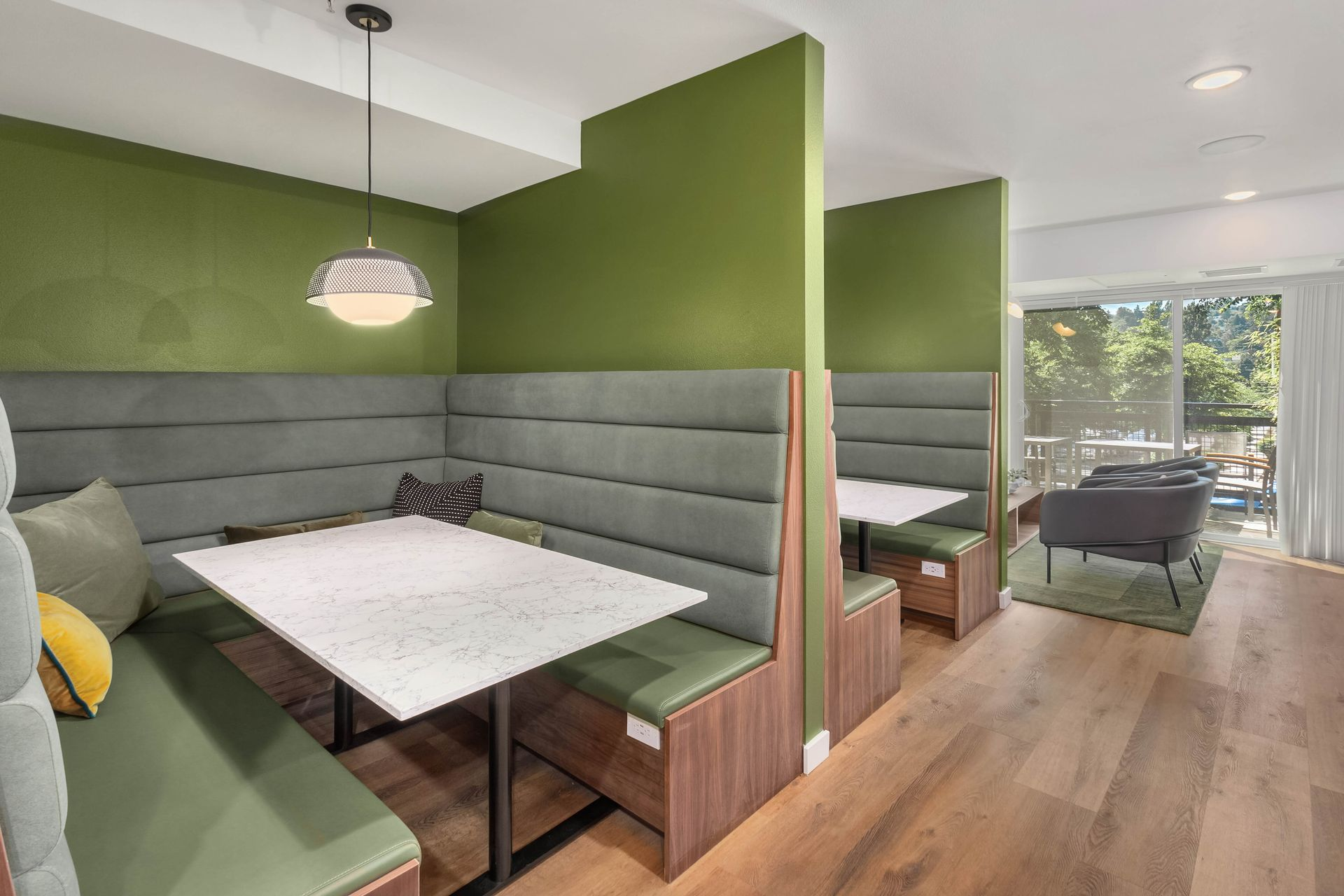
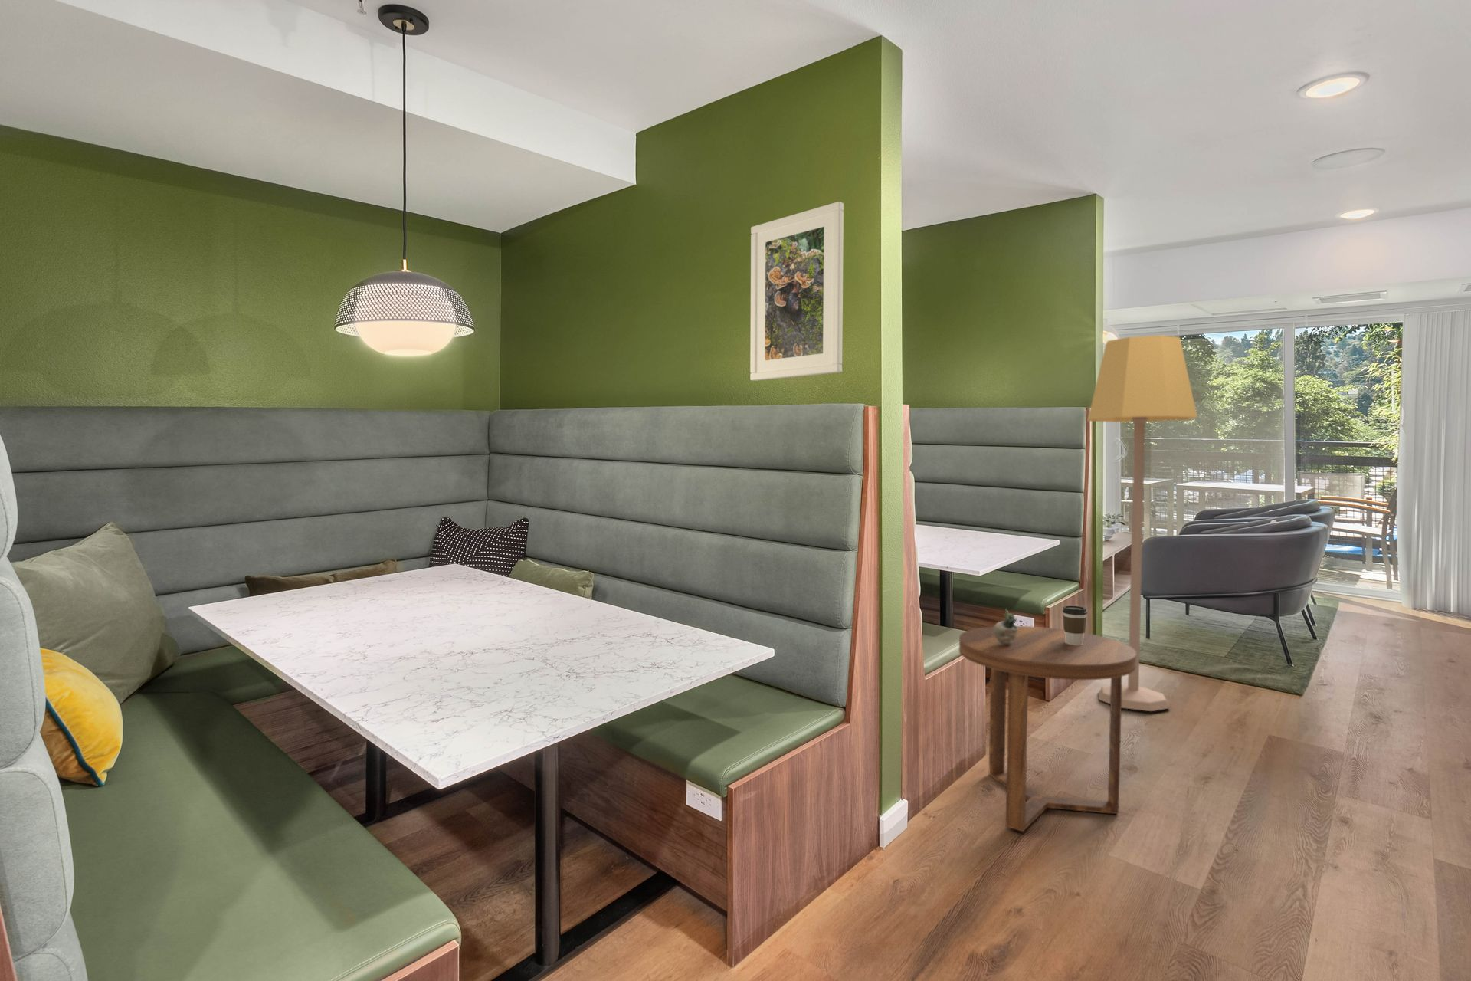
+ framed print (794, 296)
+ side table (1027, 724)
+ lamp (1137, 522)
+ coffee cup (1074, 624)
+ succulent plant (1012, 623)
